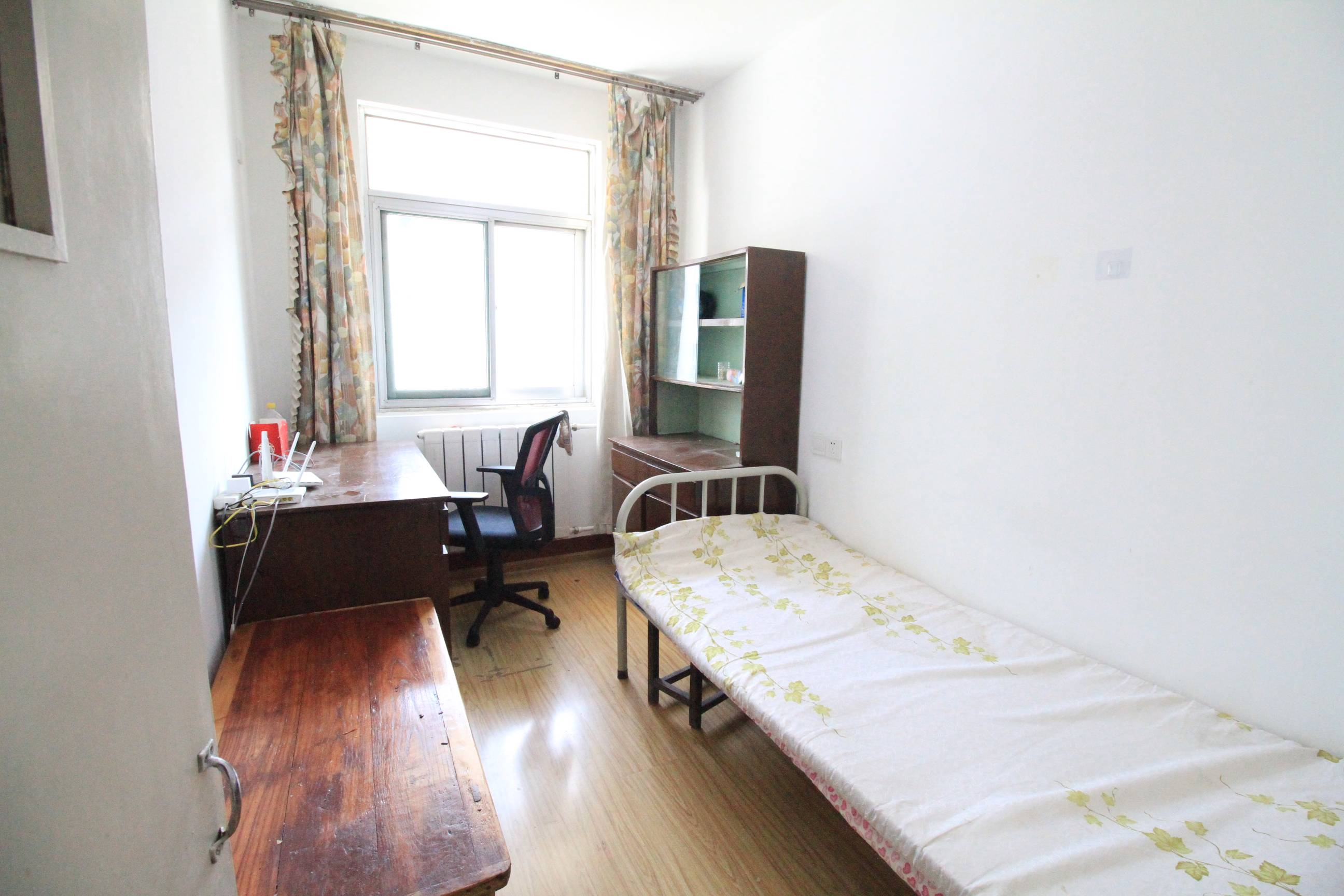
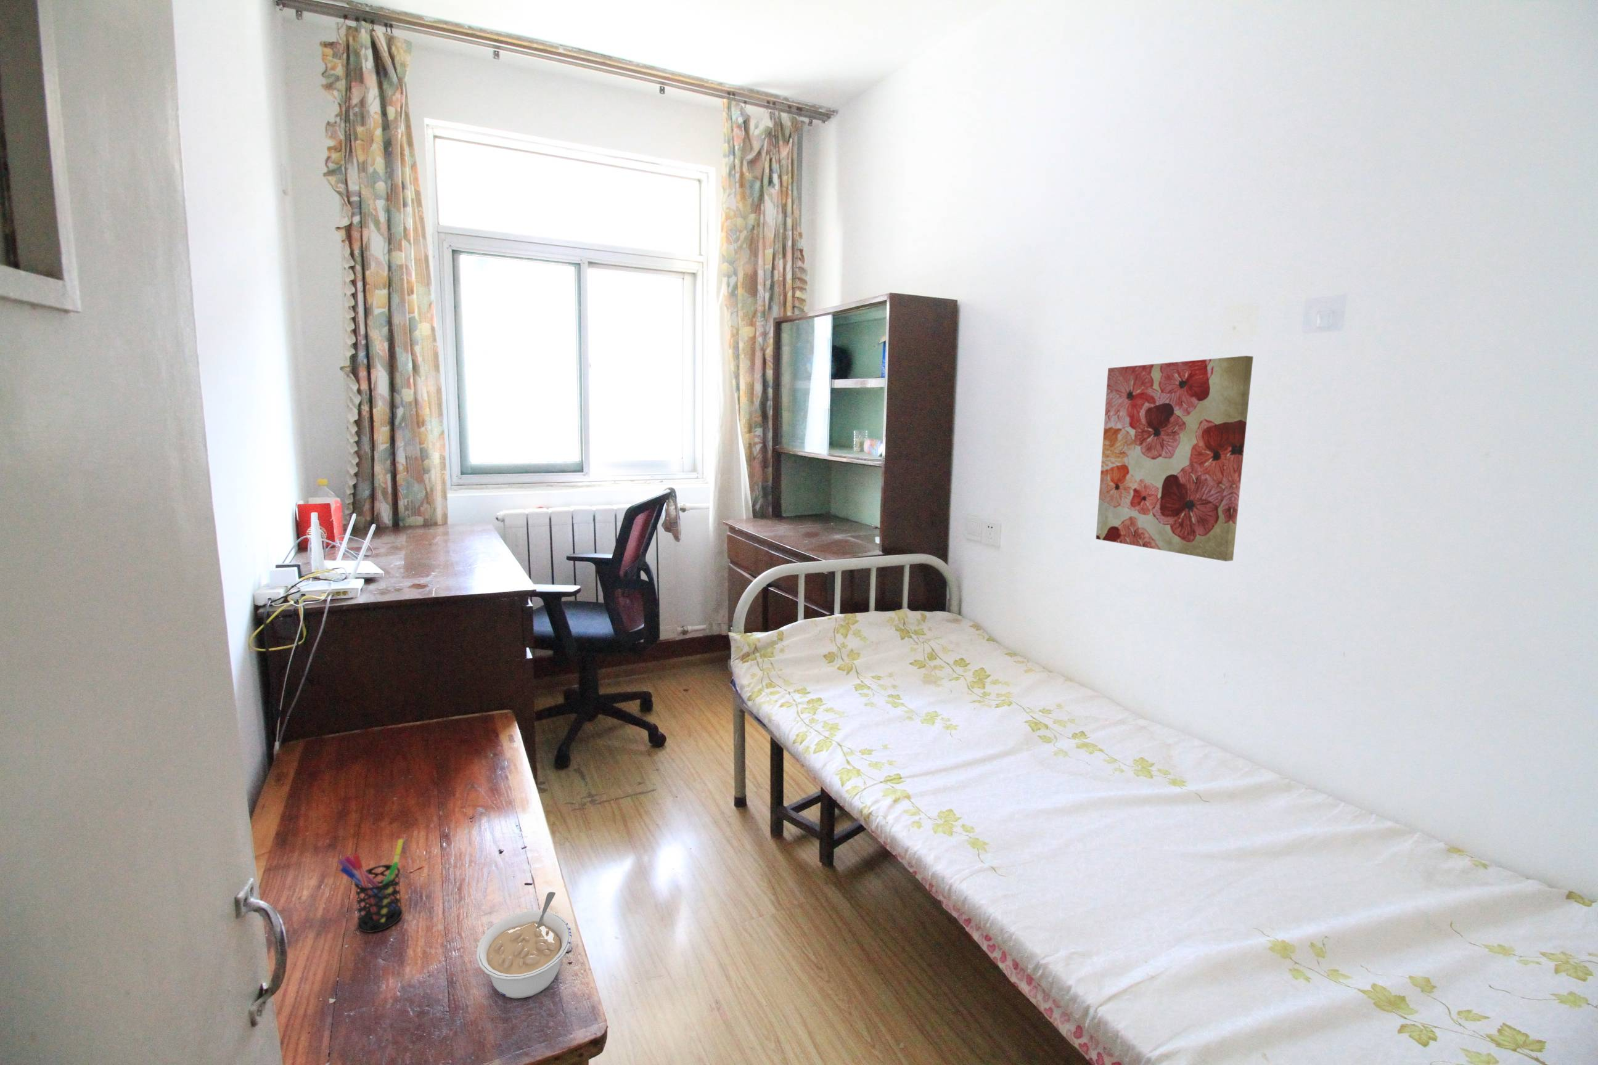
+ wall art (1166, 458)
+ legume (524, 952)
+ pen holder (378, 884)
